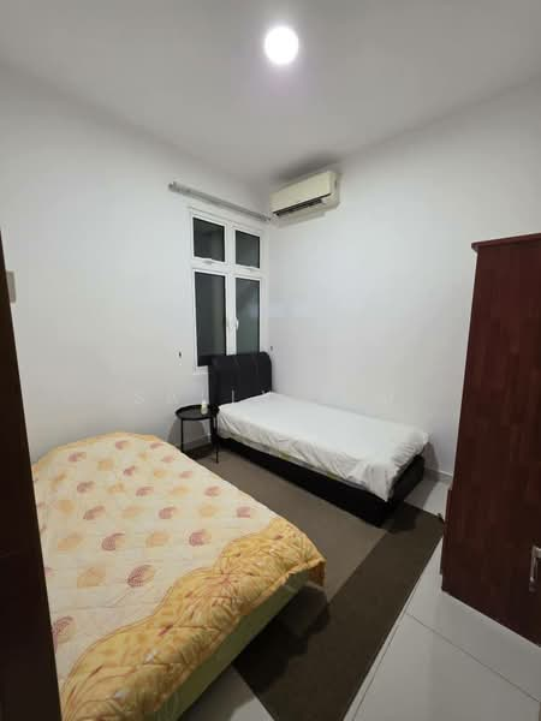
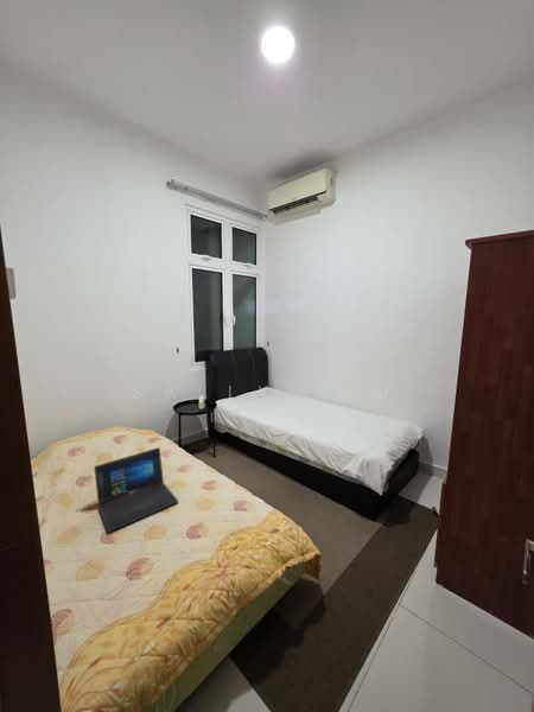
+ laptop (136, 484)
